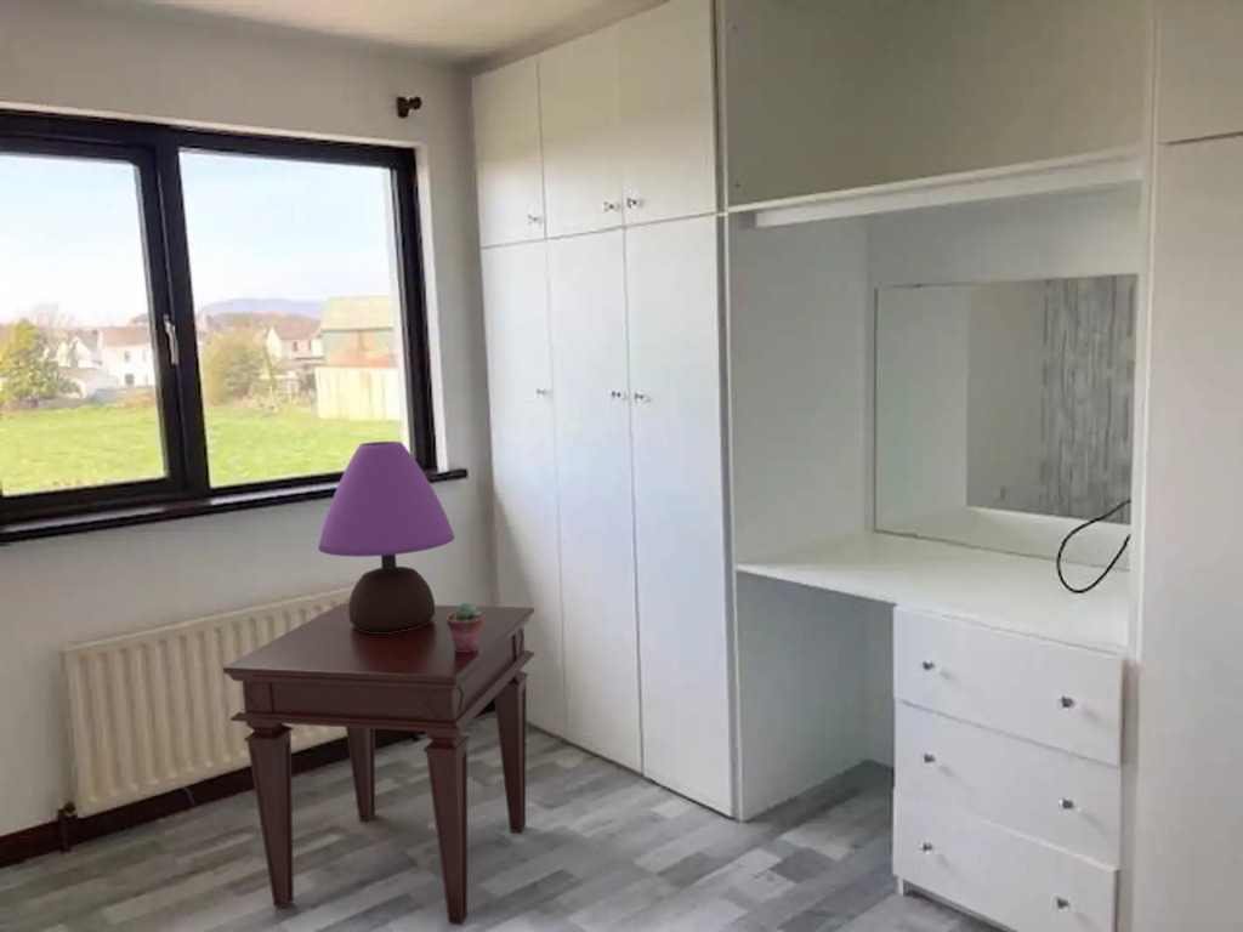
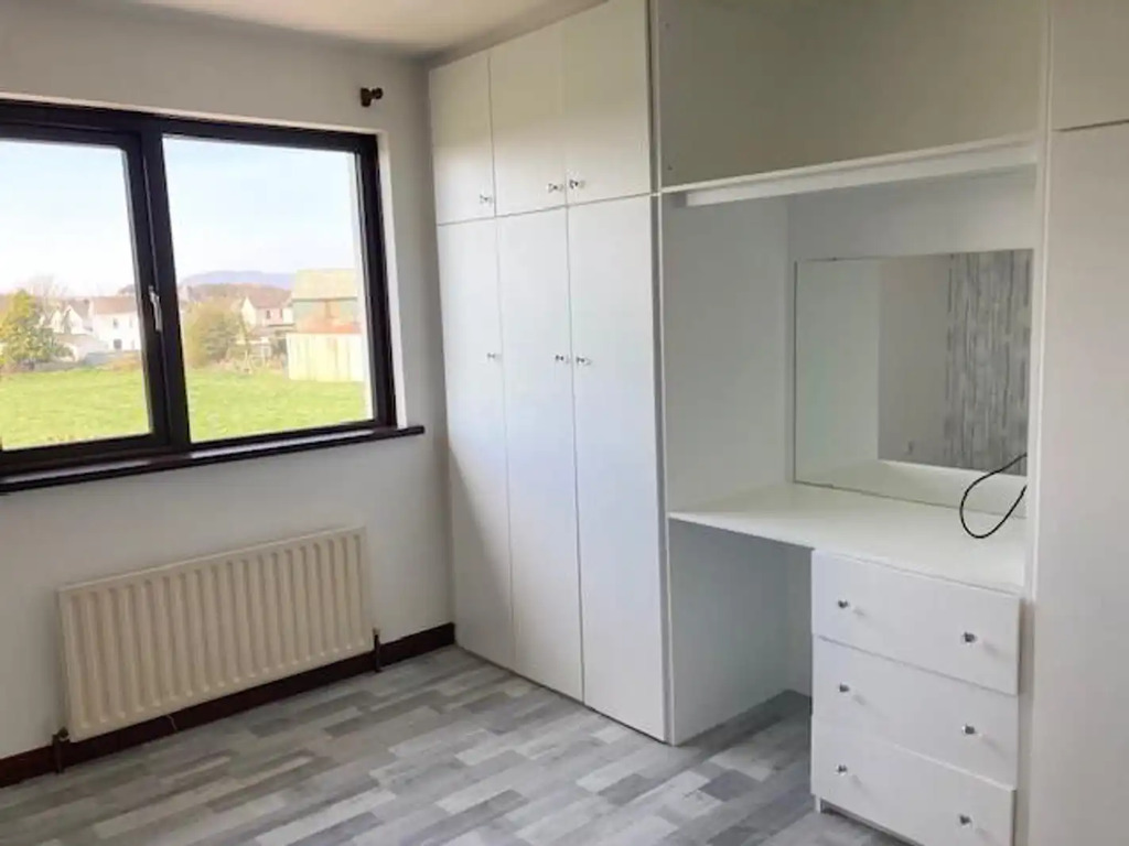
- side table (398, 729)
- table lamp (386, 533)
- potted succulent (465, 625)
